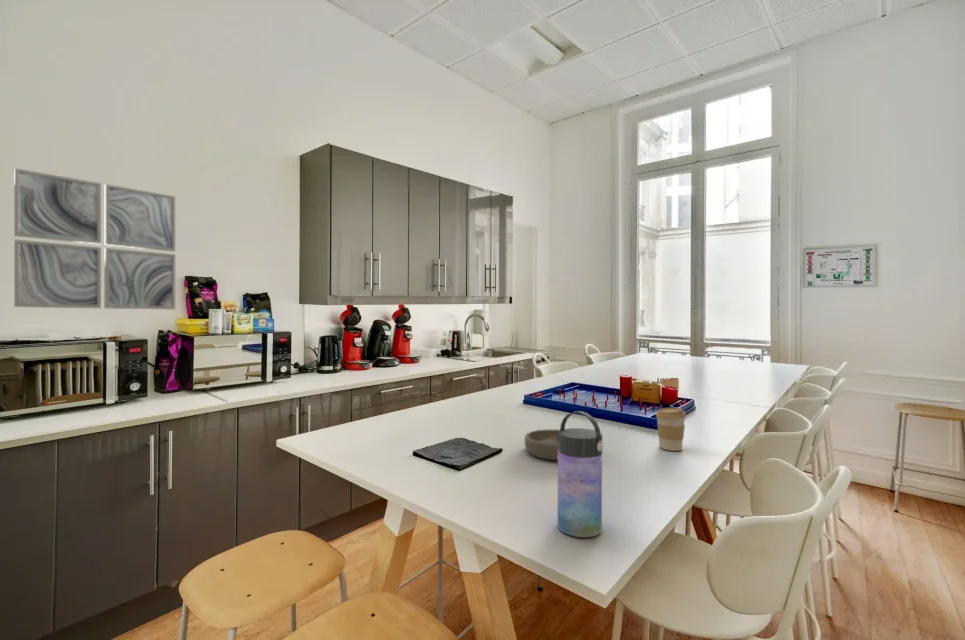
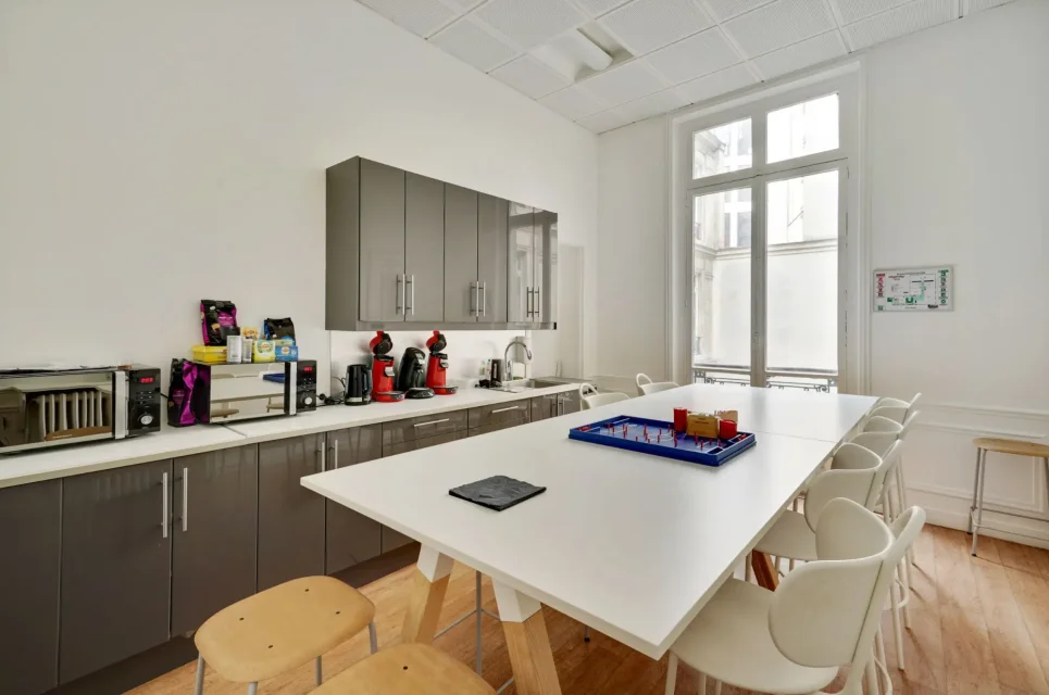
- coffee cup (670, 428)
- wall art (100, 247)
- bowl (555, 444)
- water bottle (579, 469)
